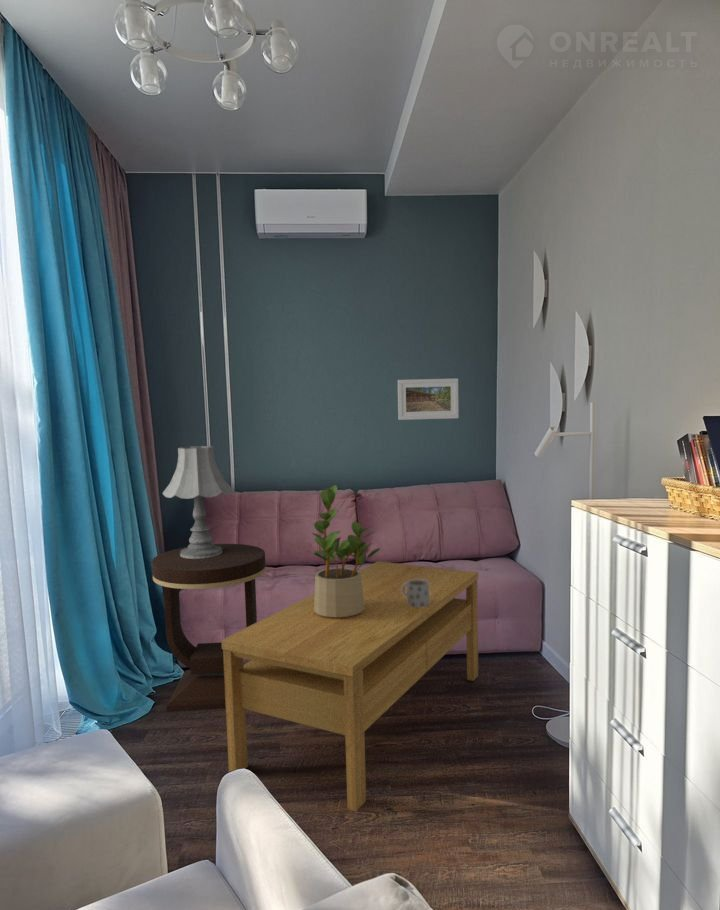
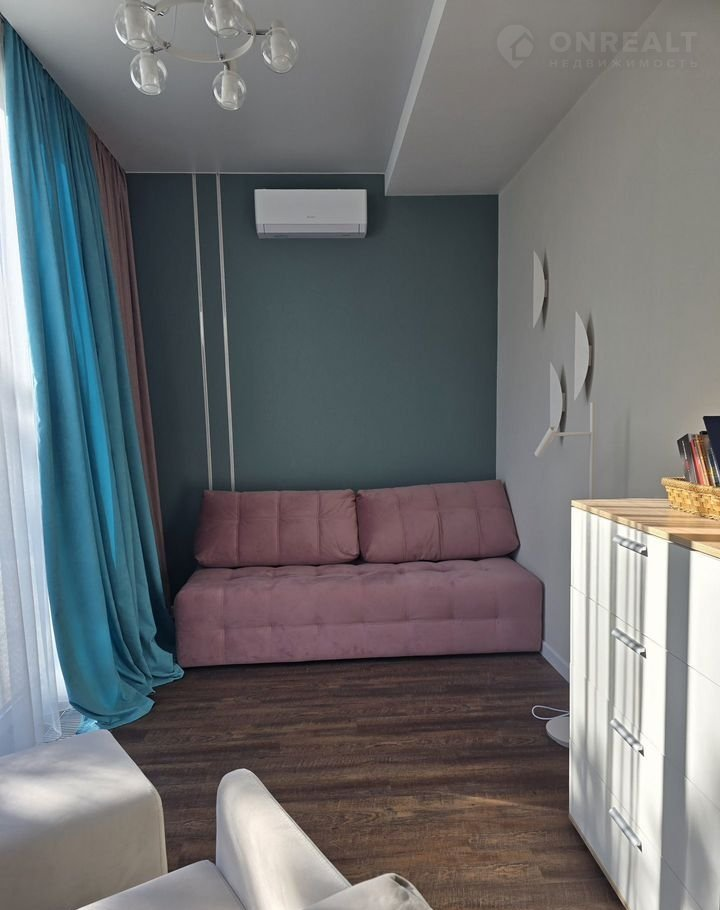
- coffee table (370, 660)
- table lamp (197, 500)
- mug (414, 592)
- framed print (428, 399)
- side table (212, 643)
- potted plant (345, 548)
